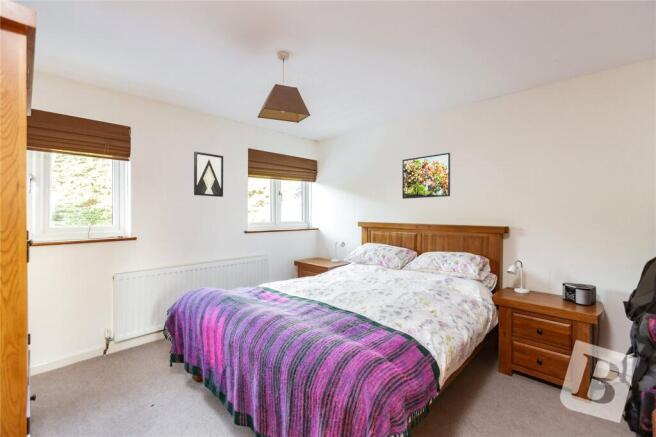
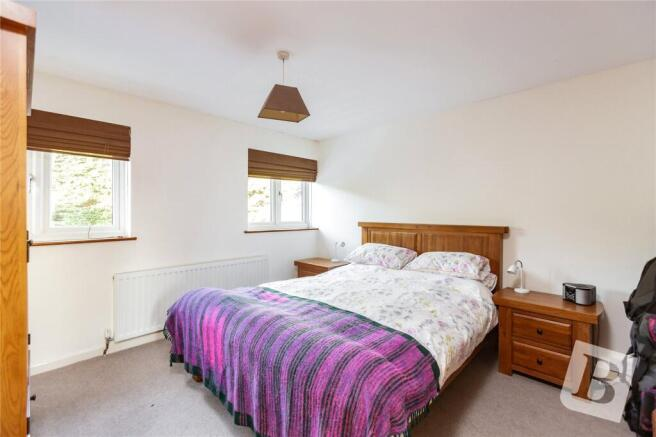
- wall art (209, 174)
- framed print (425, 177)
